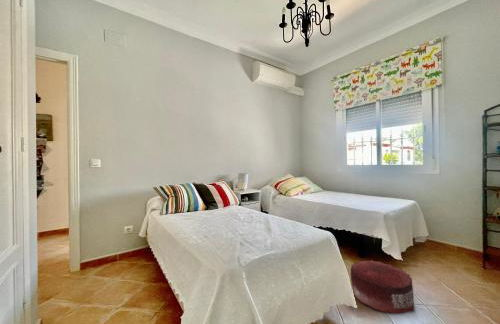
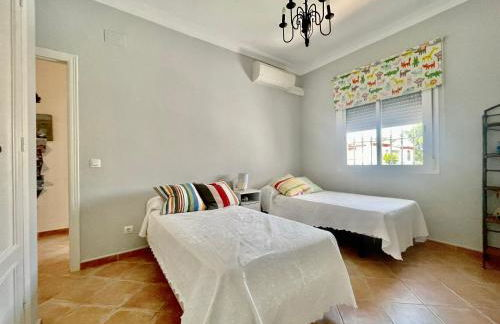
- pouf (380, 282)
